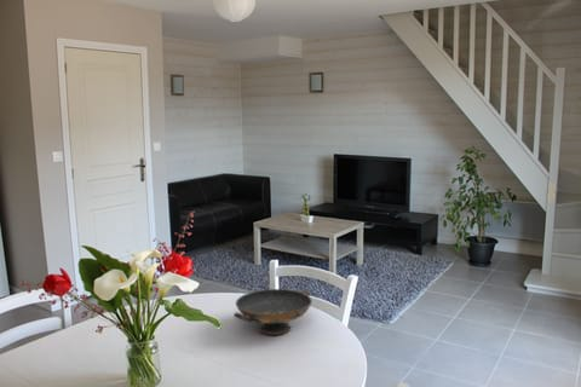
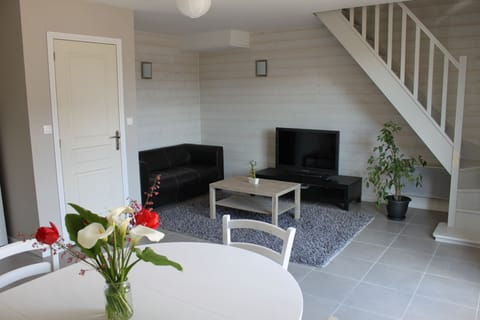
- decorative bowl (274, 314)
